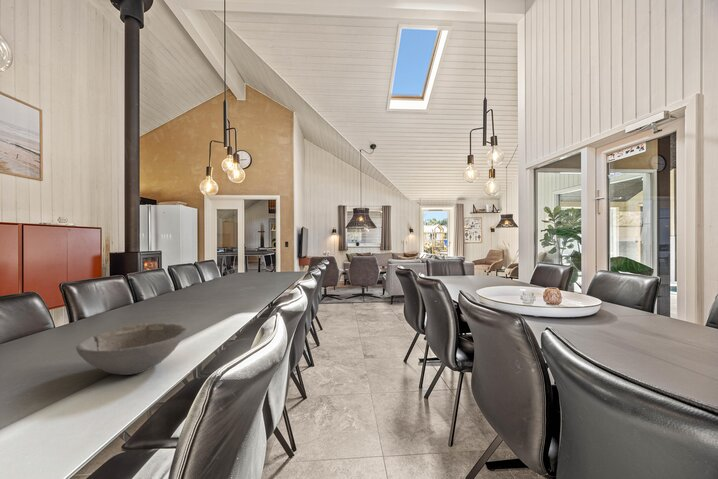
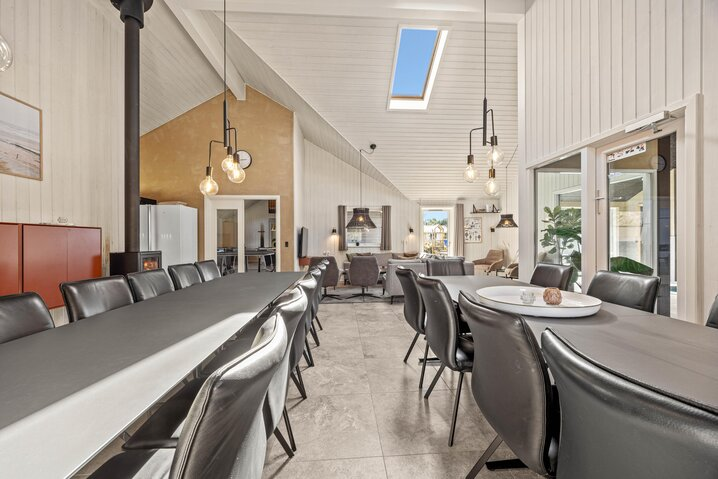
- bowl (136, 351)
